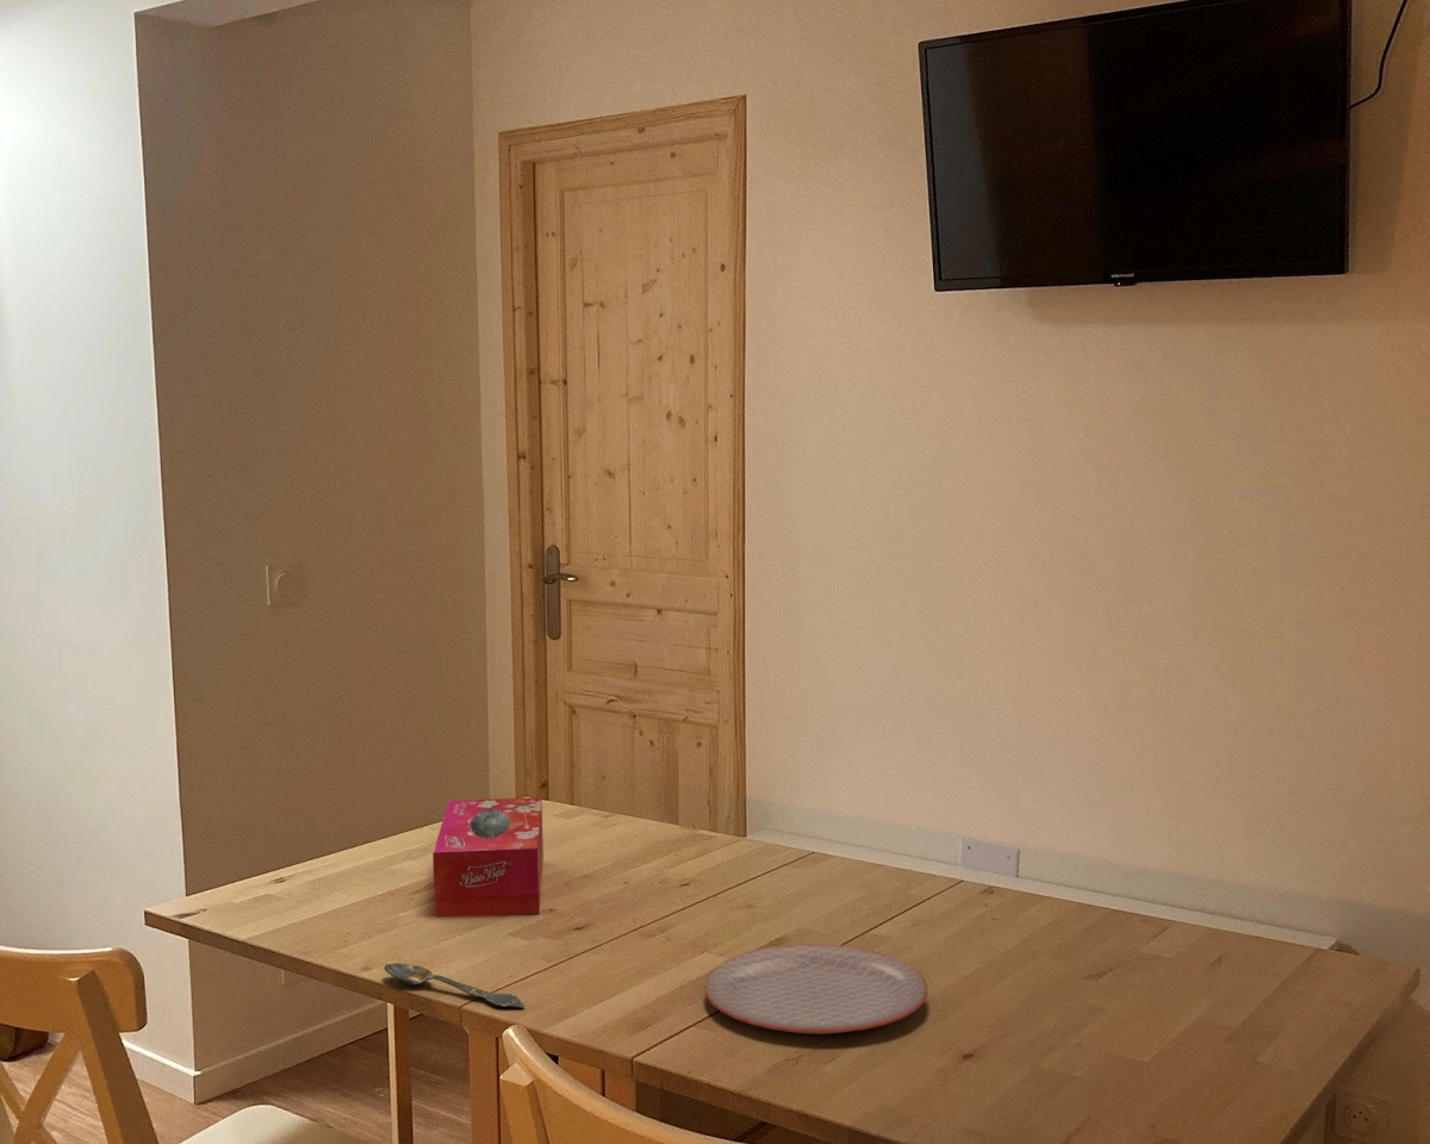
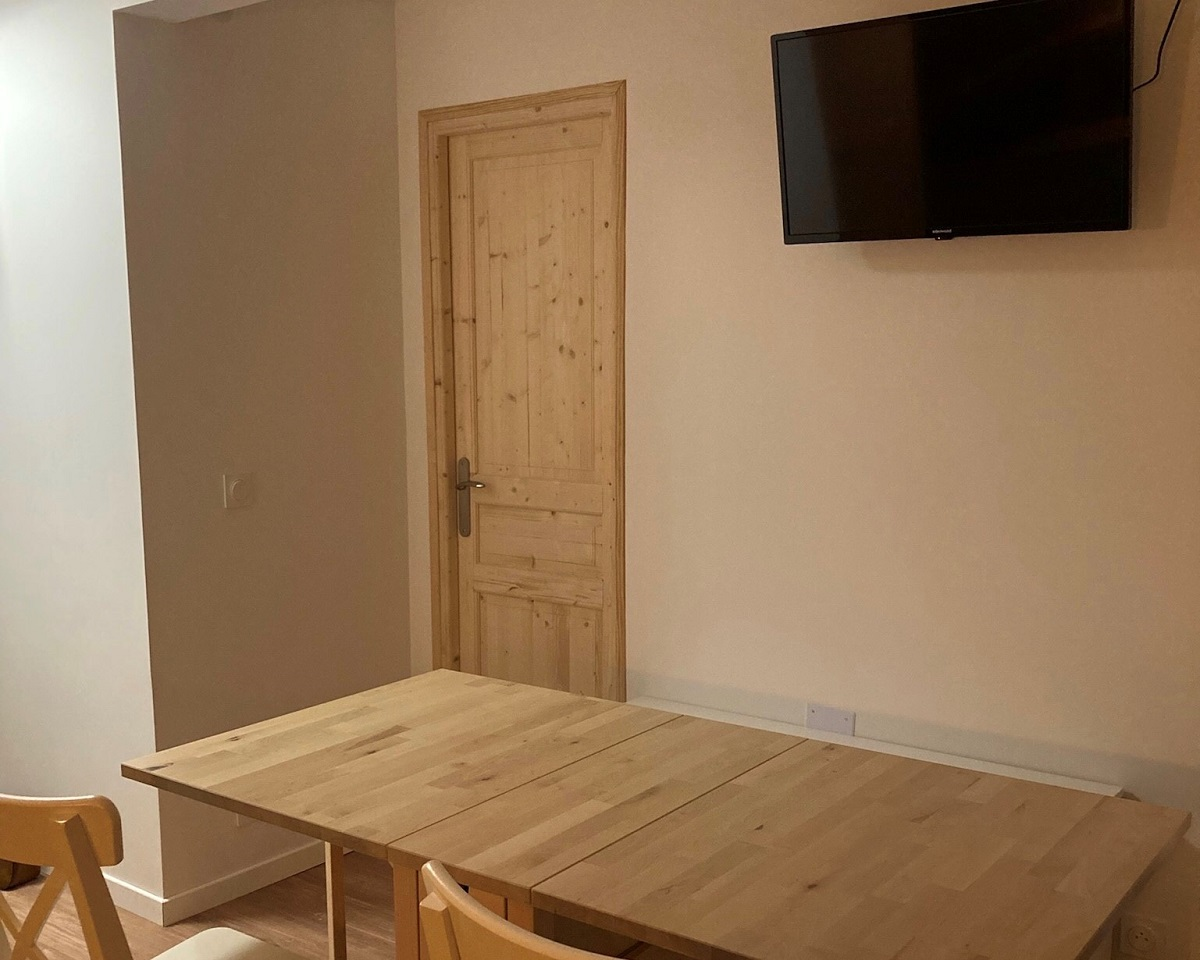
- spoon (453, 984)
- plate (815, 991)
- tissue box (491, 853)
